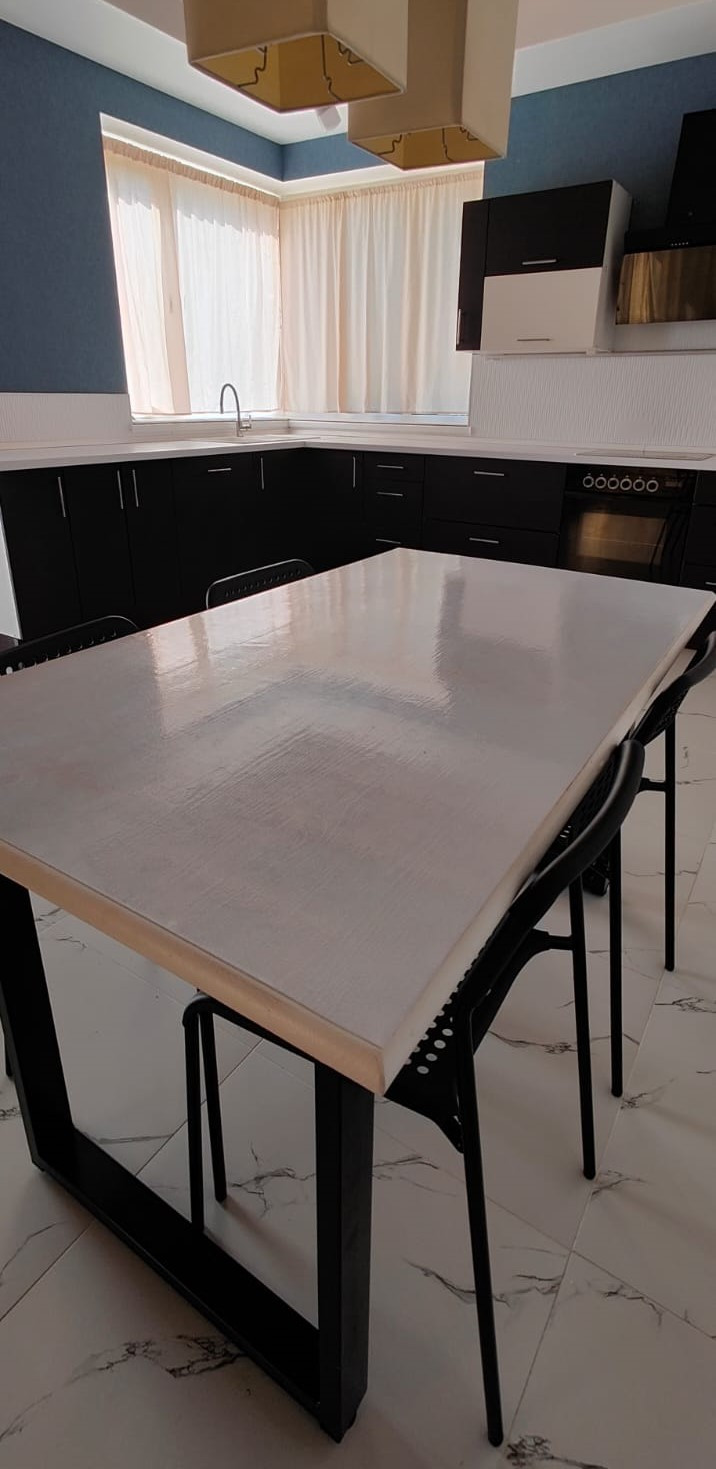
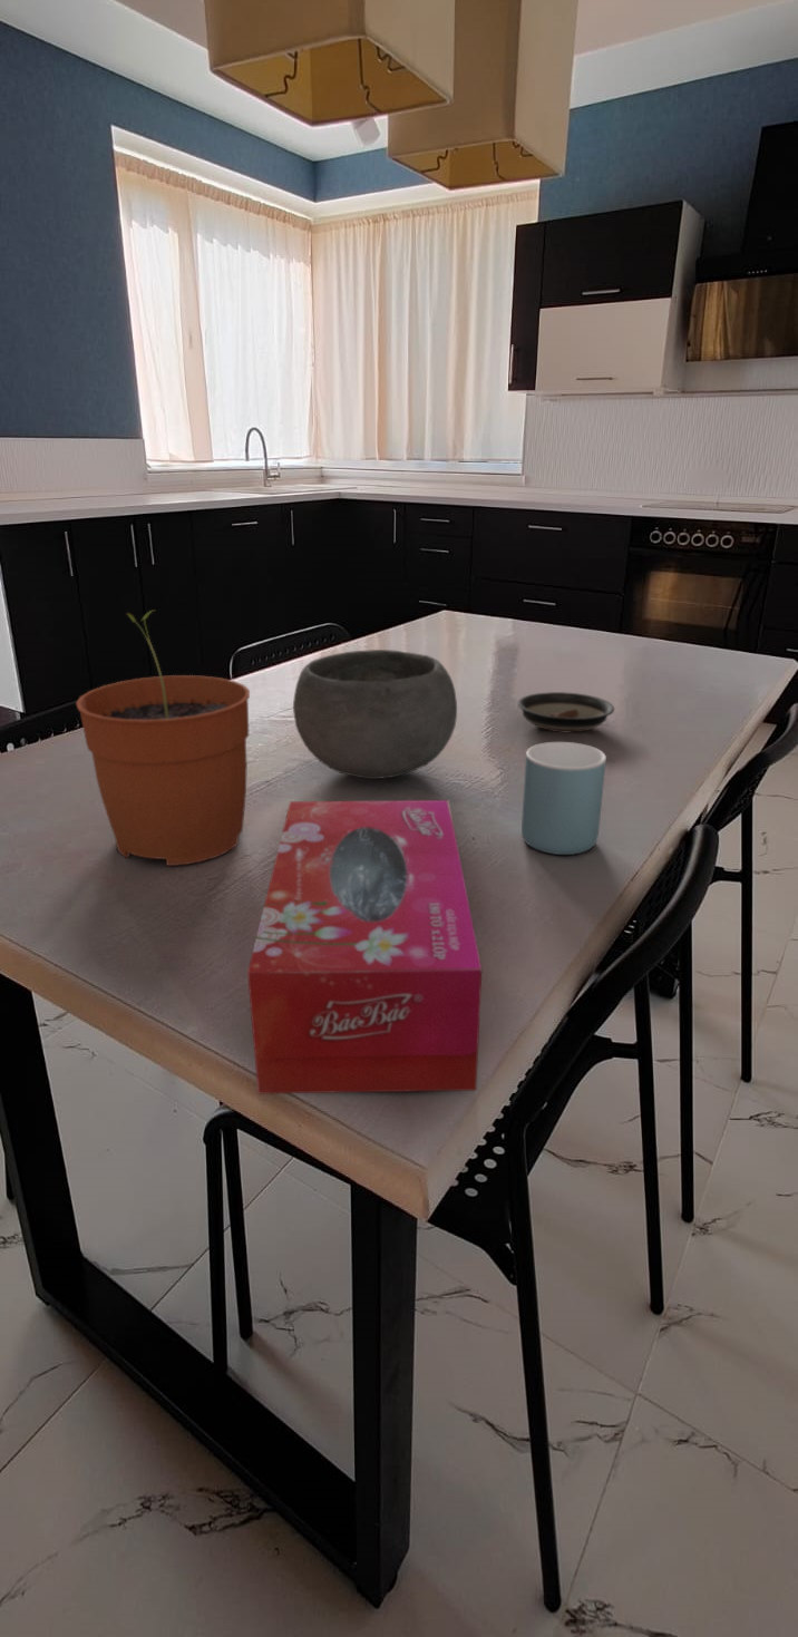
+ plant pot (168, 732)
+ bowl (374, 719)
+ mug (565, 792)
+ tissue box (368, 923)
+ saucer (564, 715)
